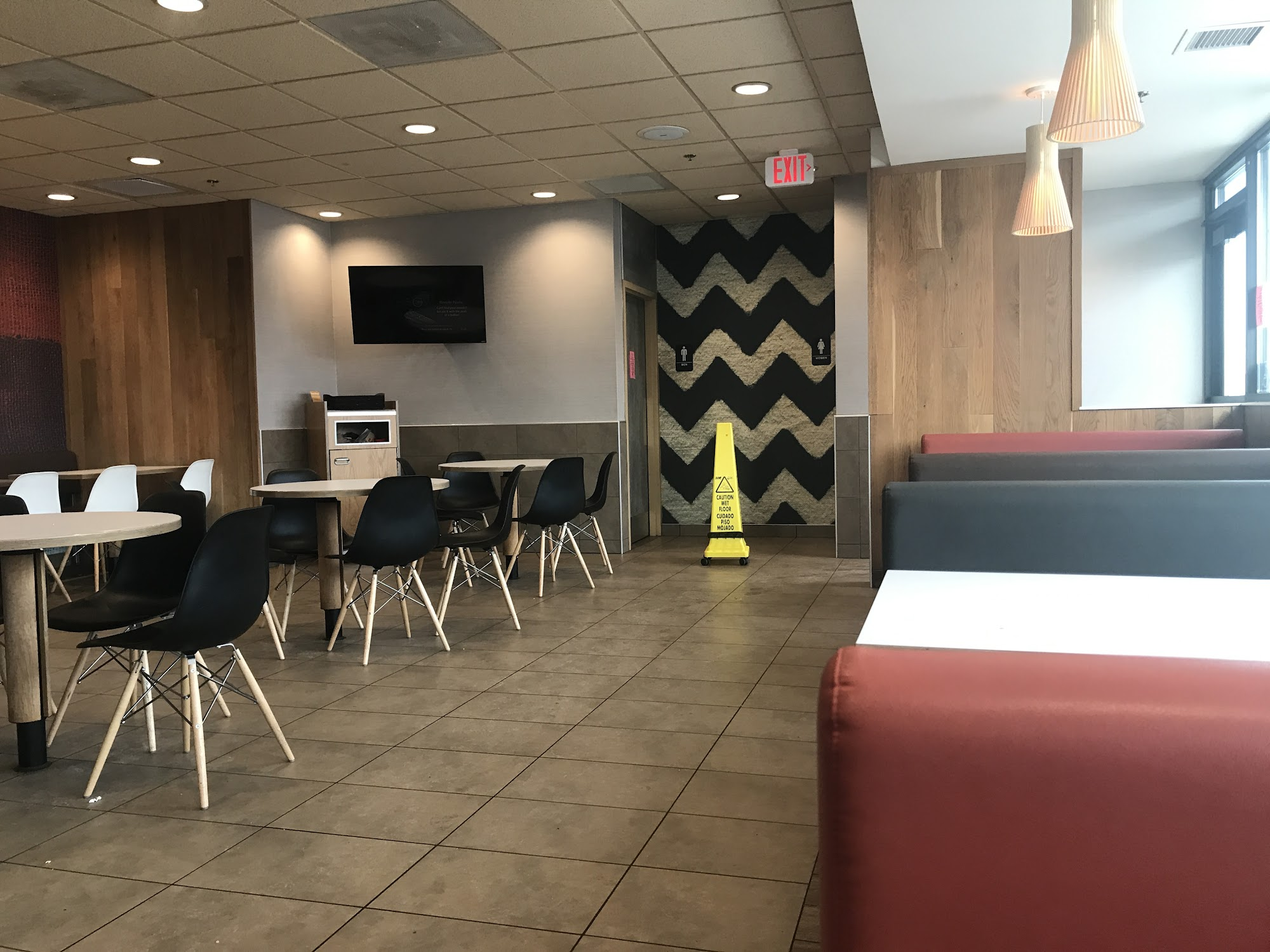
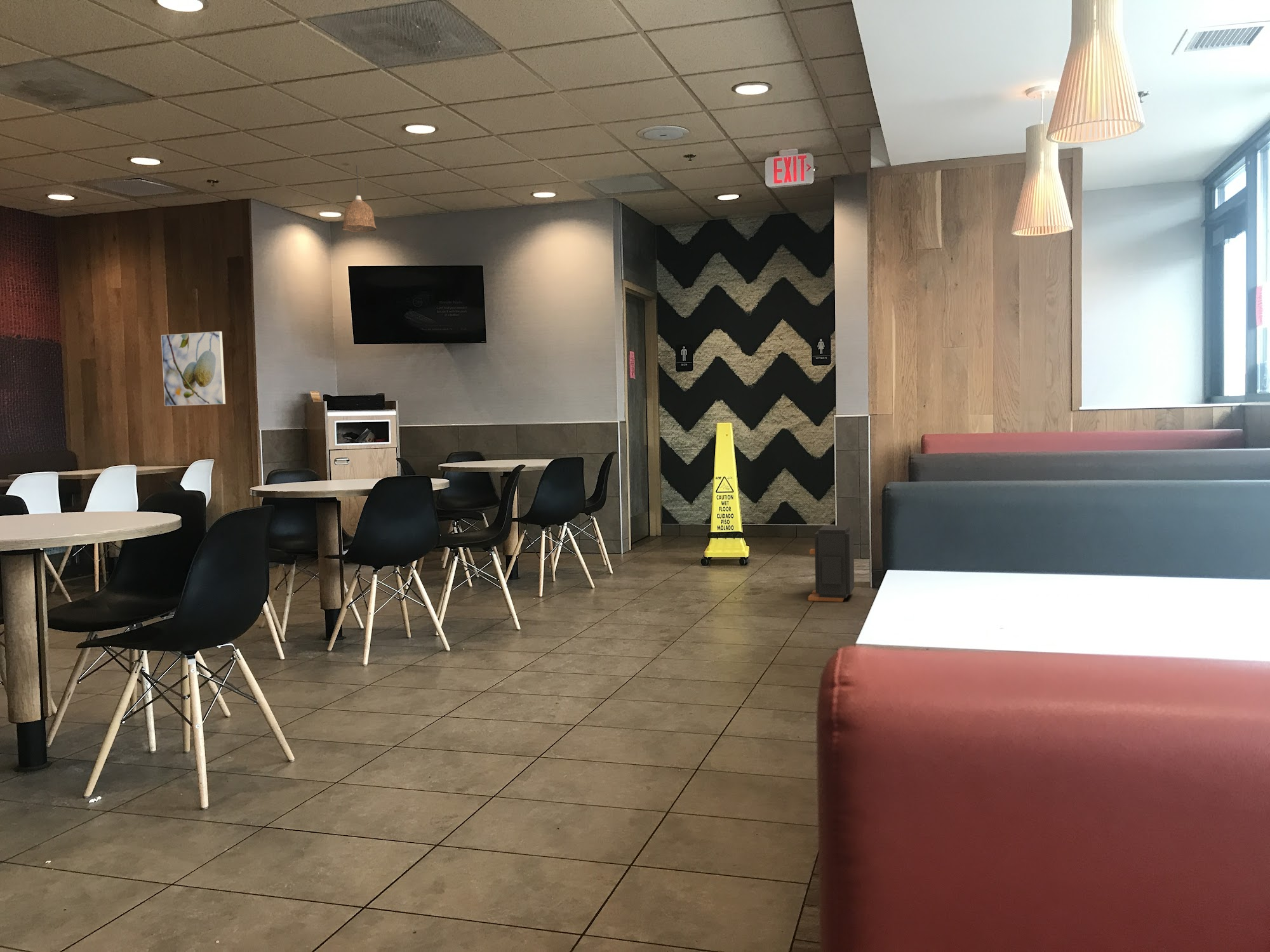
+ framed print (193, 369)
+ trash can (831, 562)
+ pendant lamp (358, 197)
